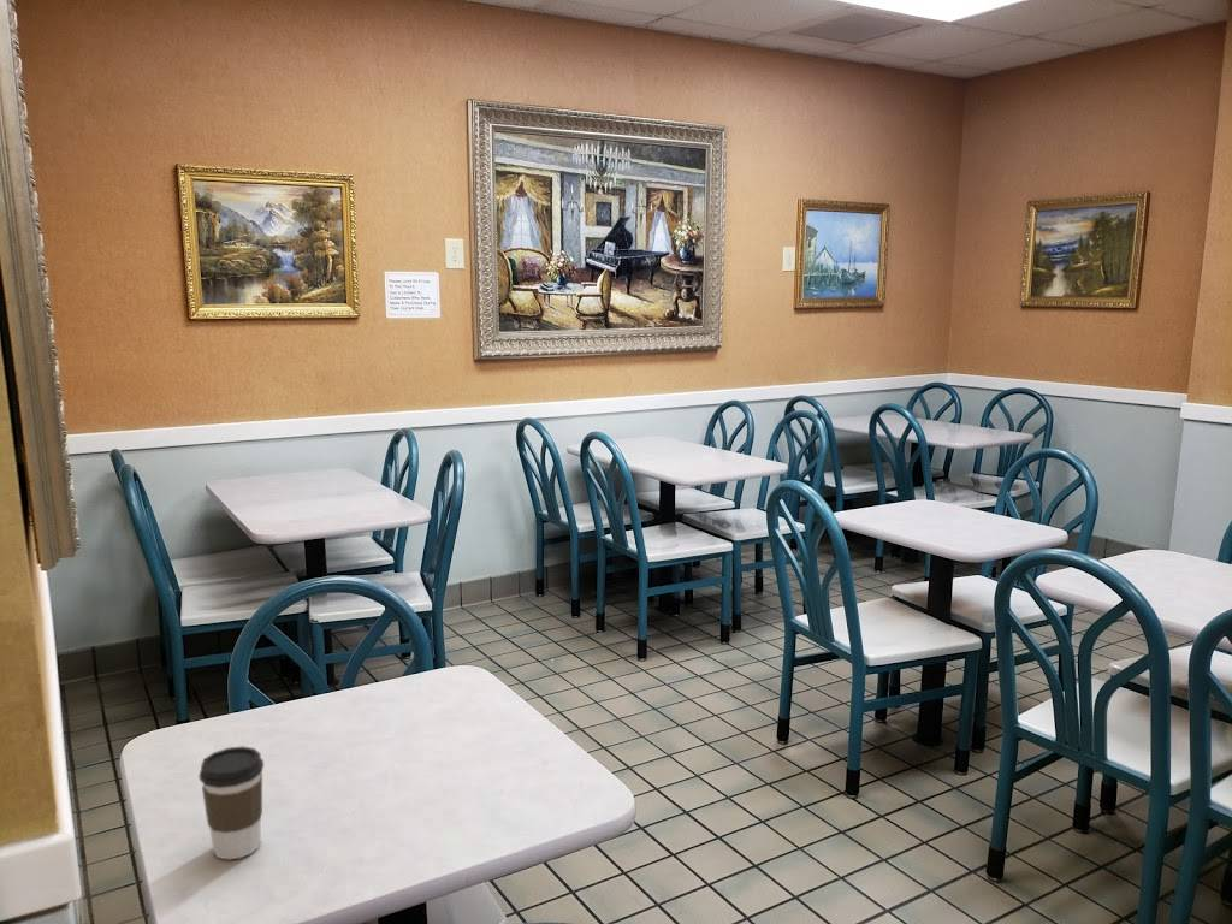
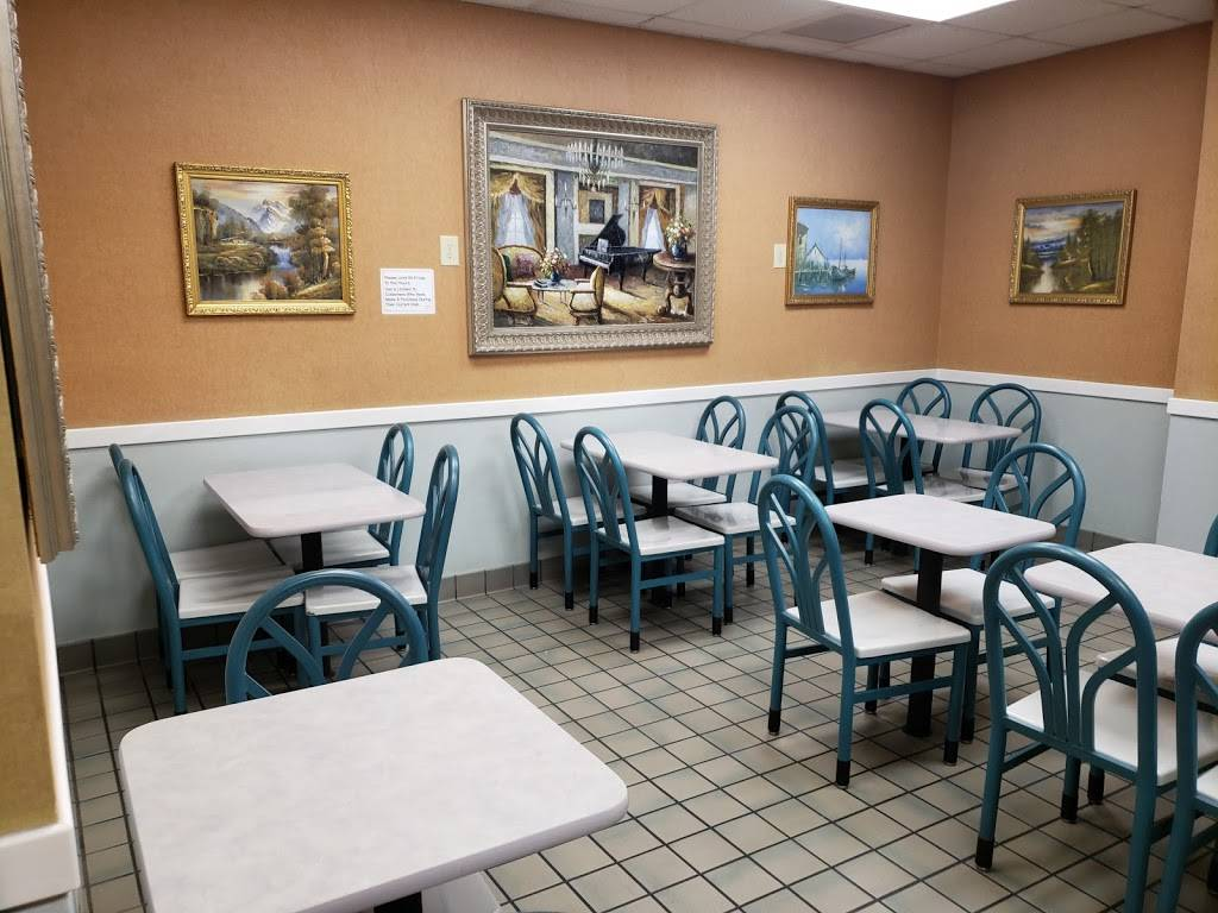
- coffee cup (233, 802)
